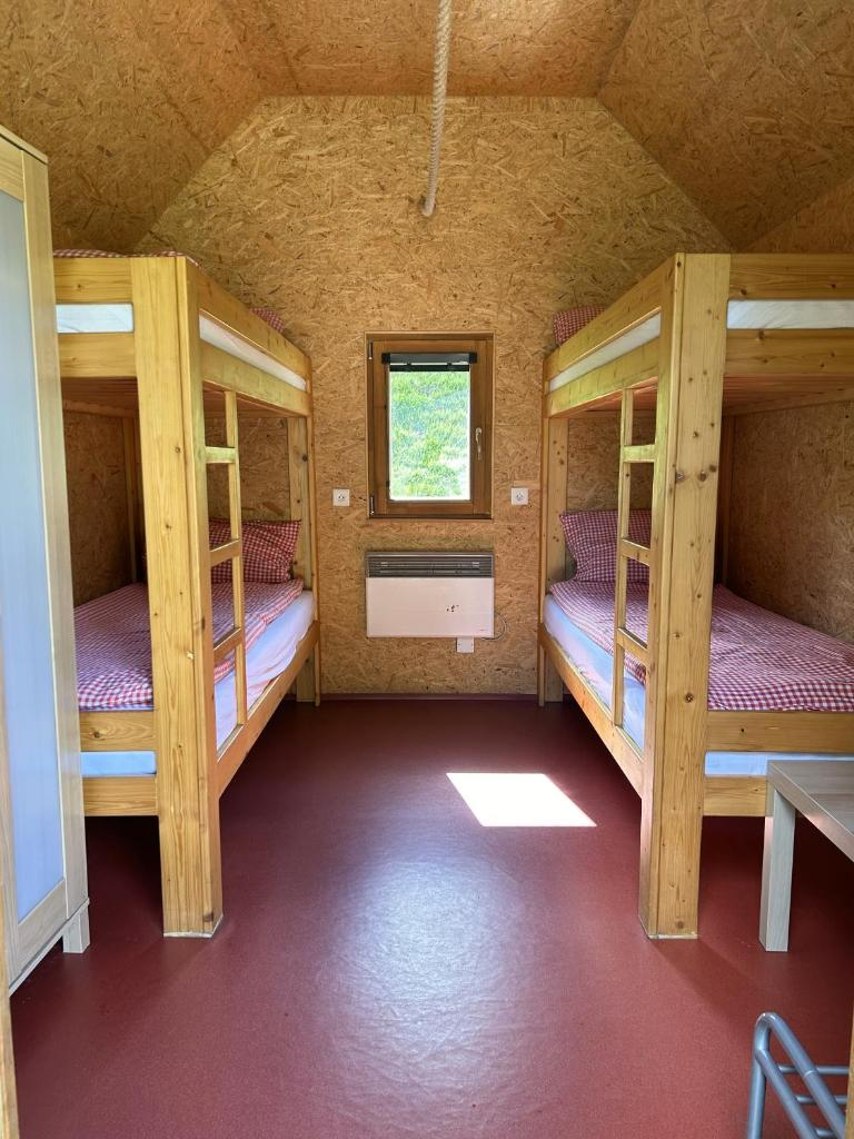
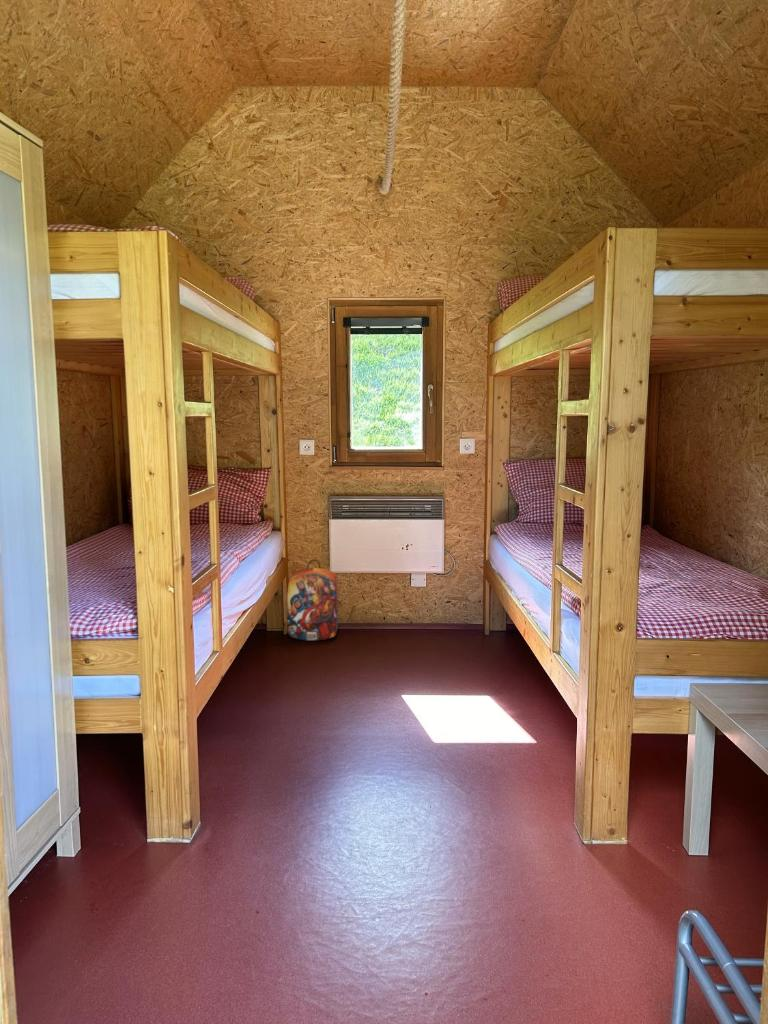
+ backpack (313, 600)
